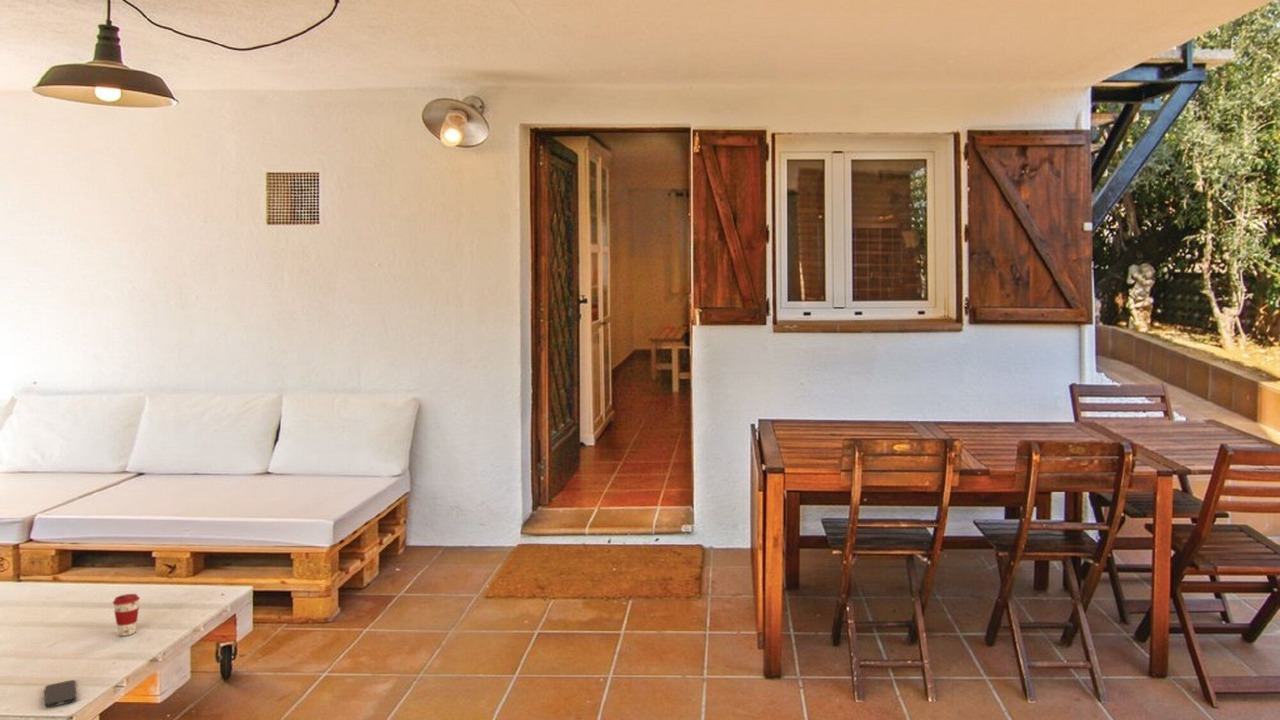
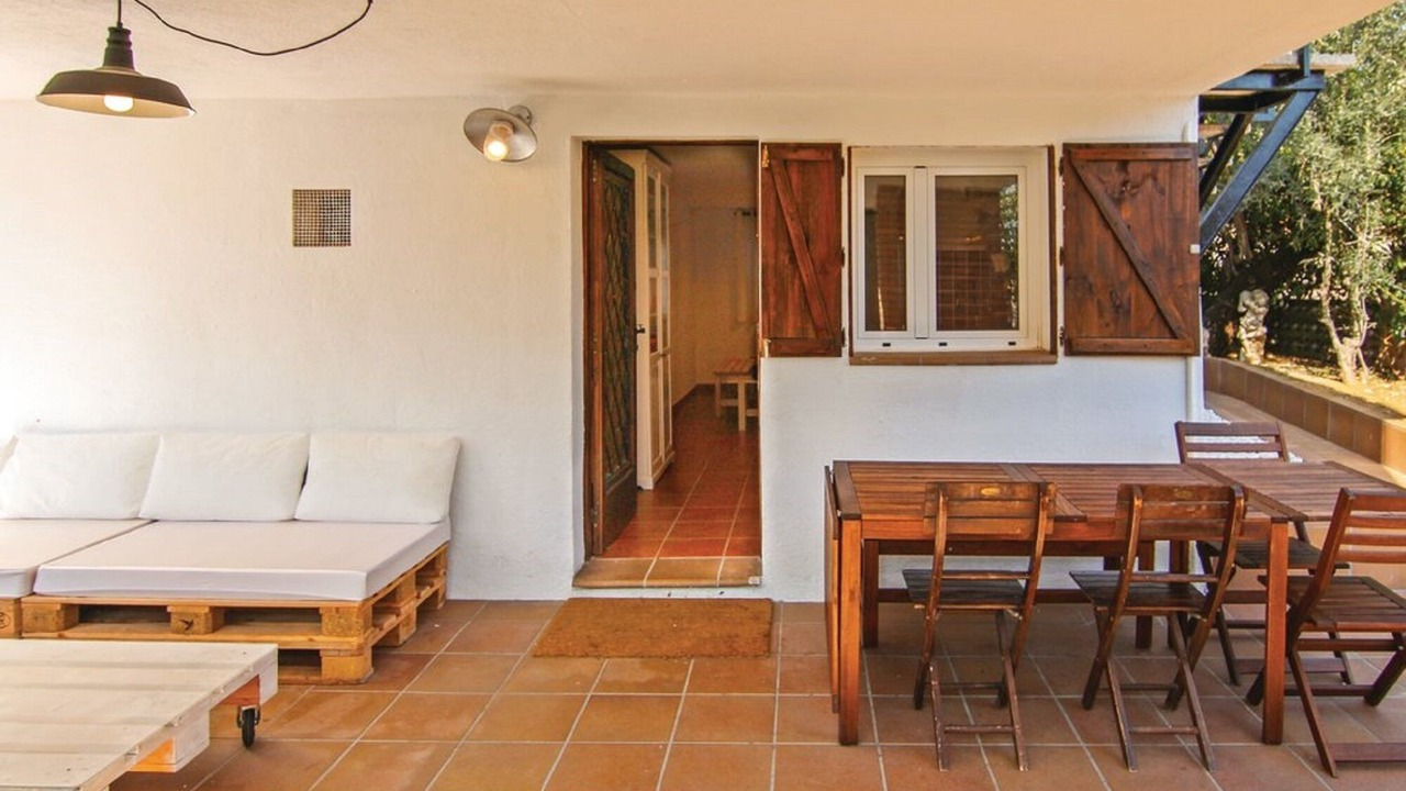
- coffee cup (126, 614)
- smartphone (60, 693)
